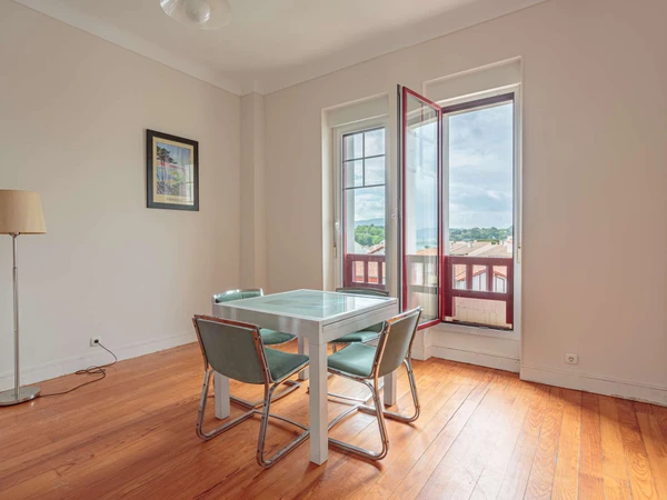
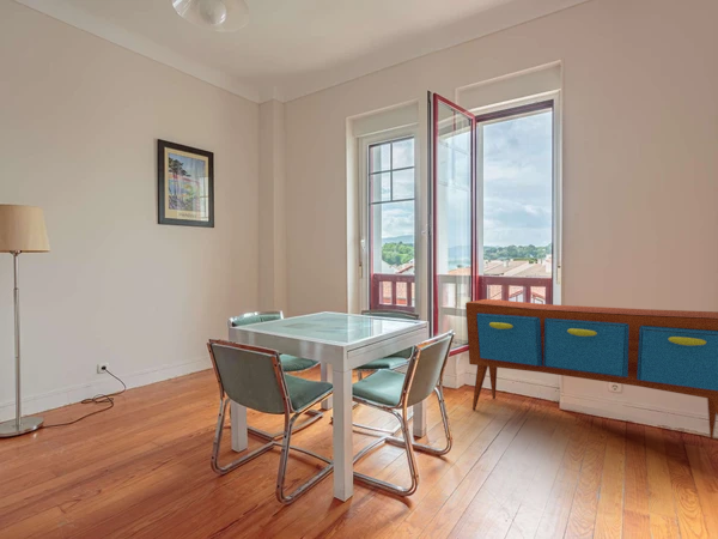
+ sideboard (586, 367)
